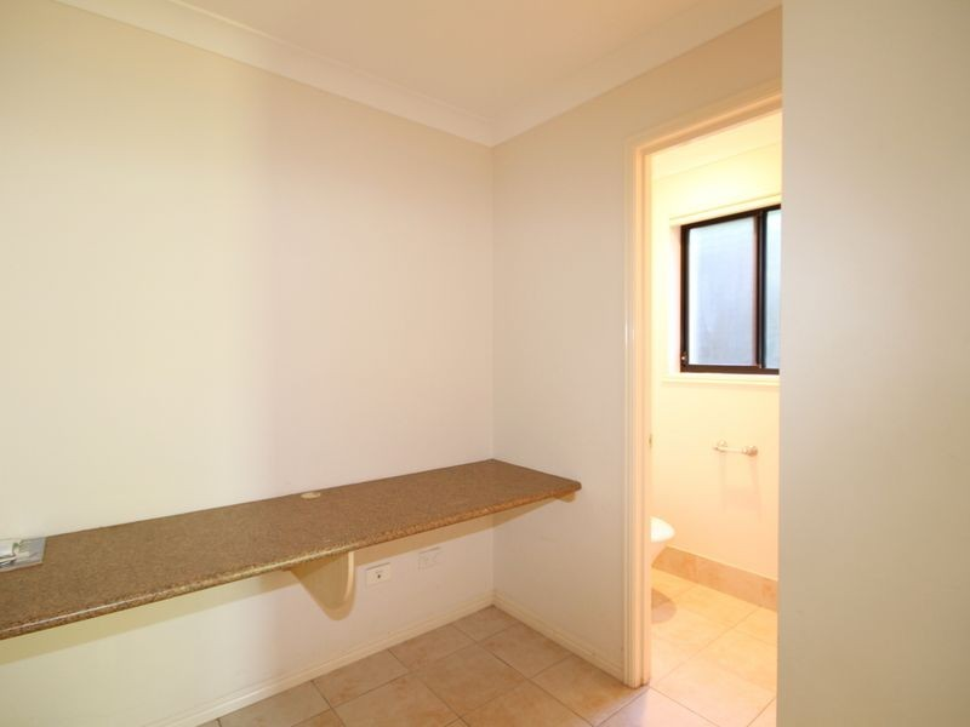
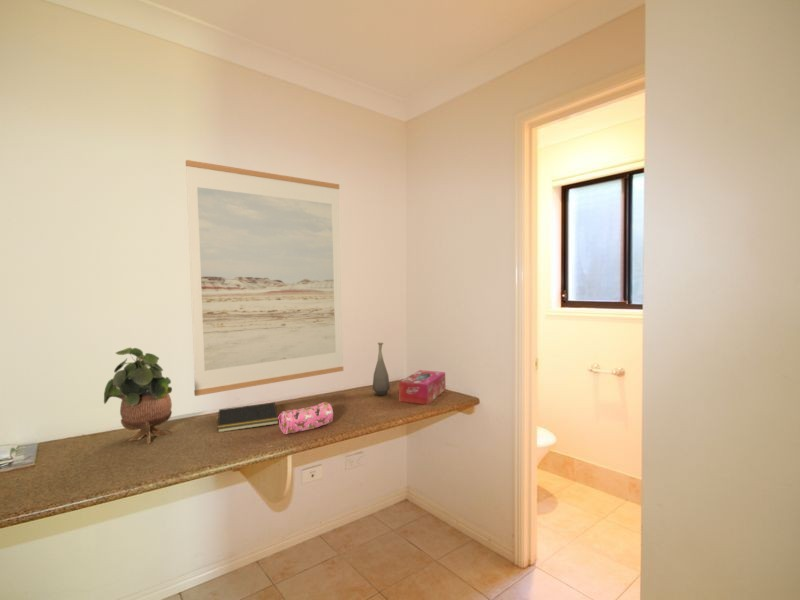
+ notepad (248, 416)
+ tissue box (423, 386)
+ bottle (380, 368)
+ pencil case (306, 417)
+ wall art (274, 278)
+ potted plant (139, 392)
